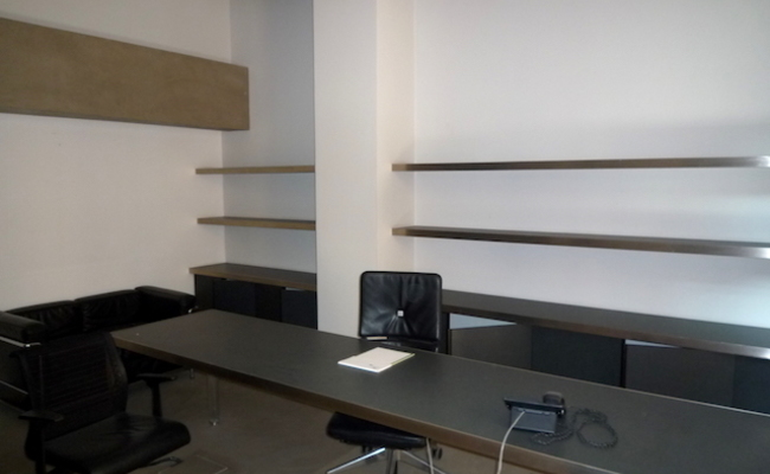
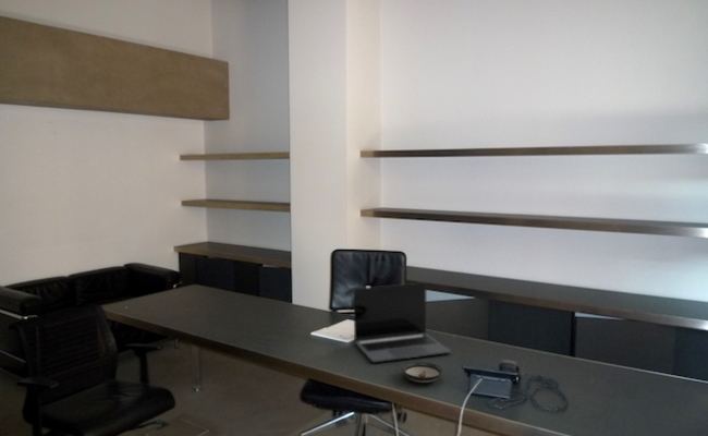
+ laptop (401, 319)
+ saucer (422, 374)
